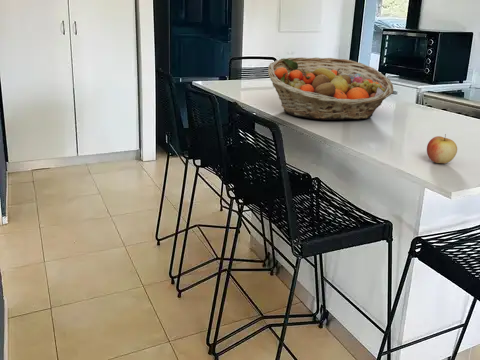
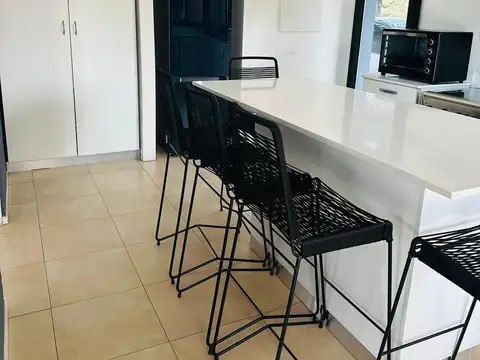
- fruit basket (328, 87)
- apple (441, 148)
